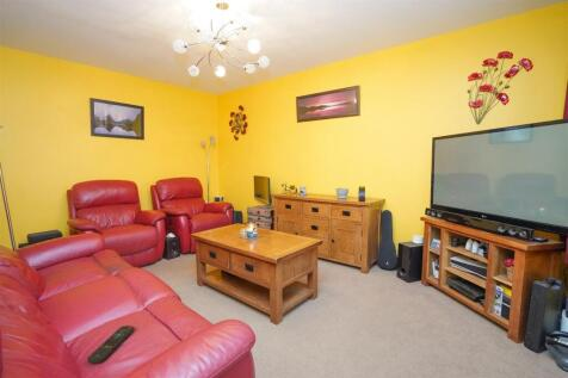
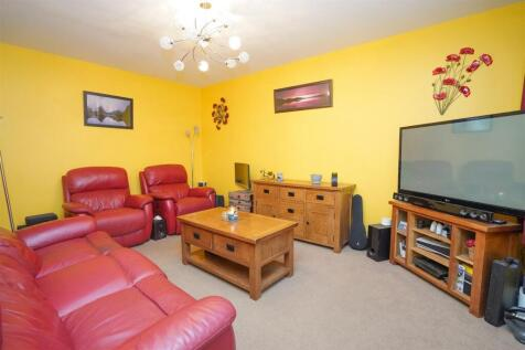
- remote control (112, 342)
